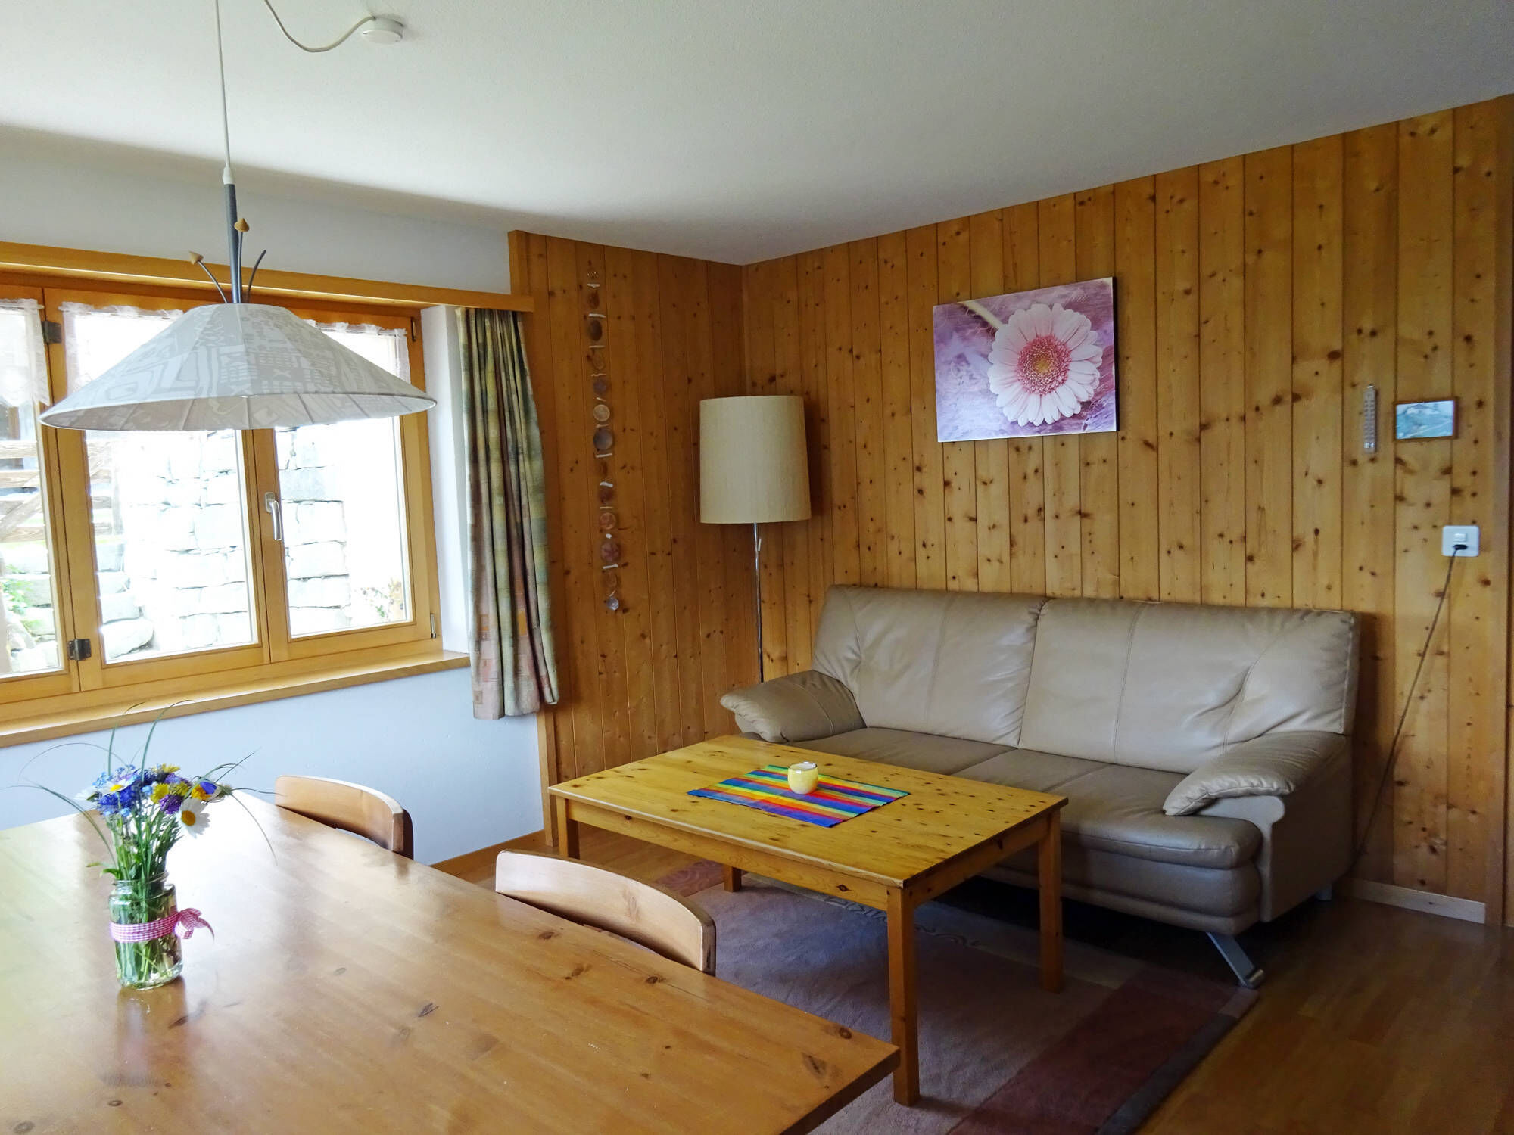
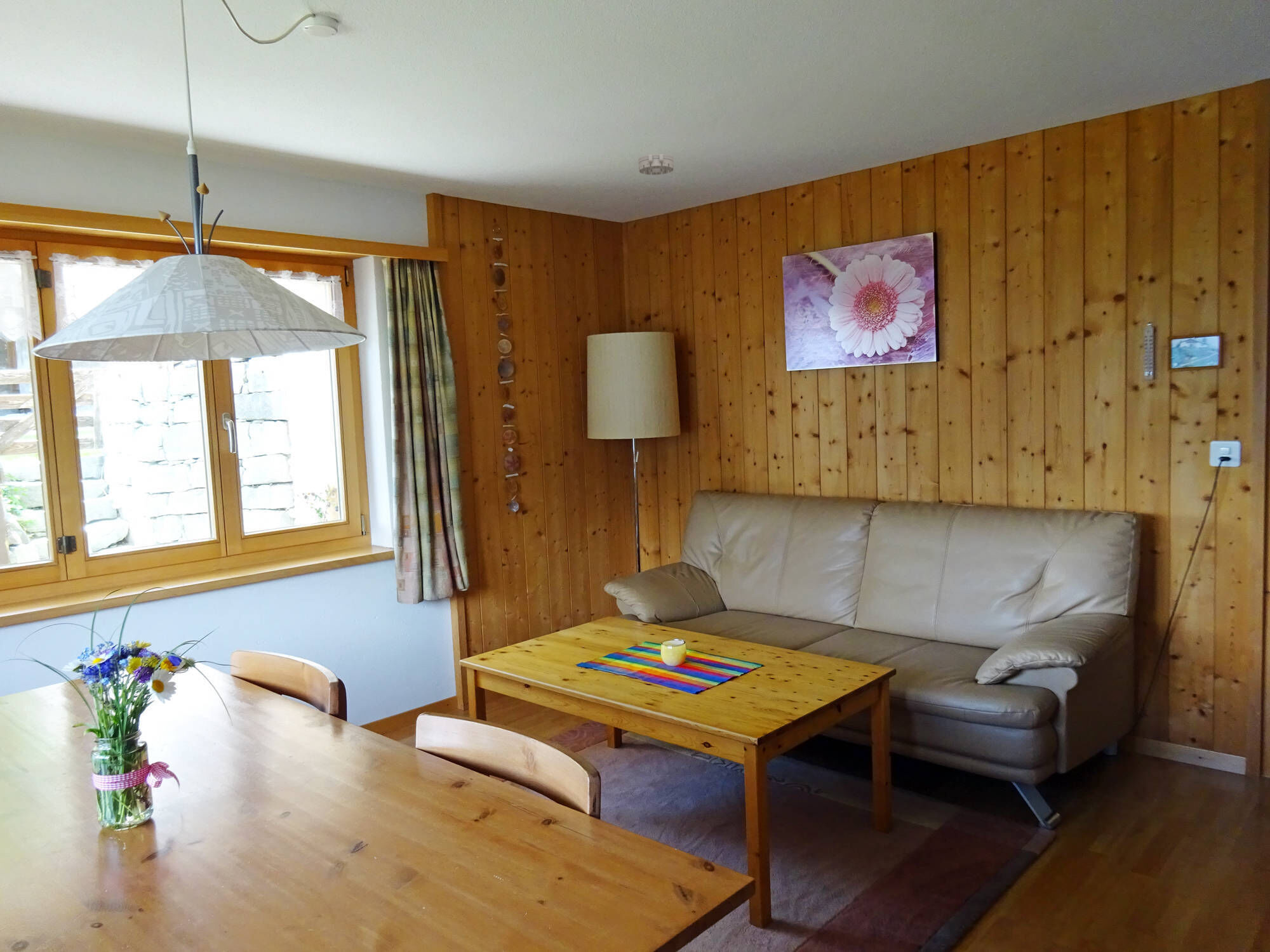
+ smoke detector (656, 164)
